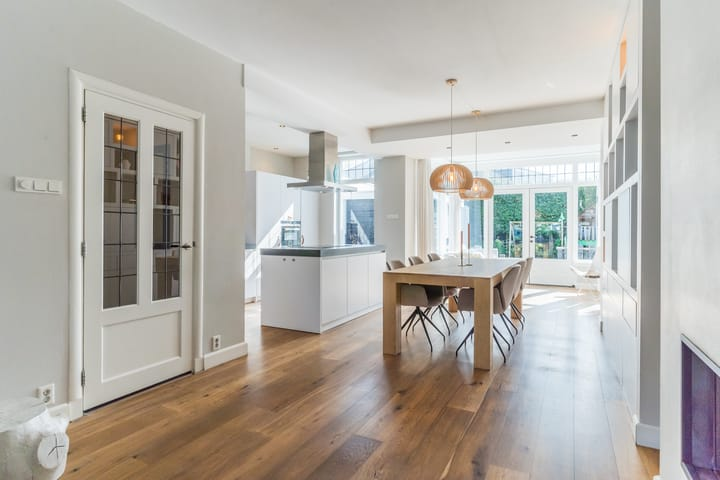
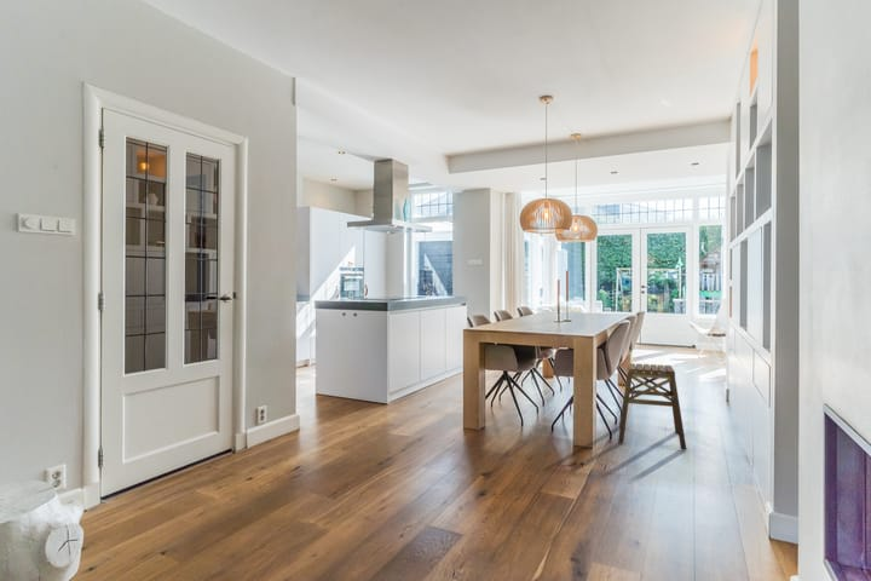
+ stool (650, 402)
